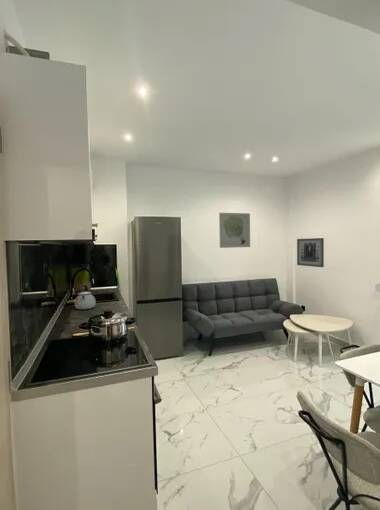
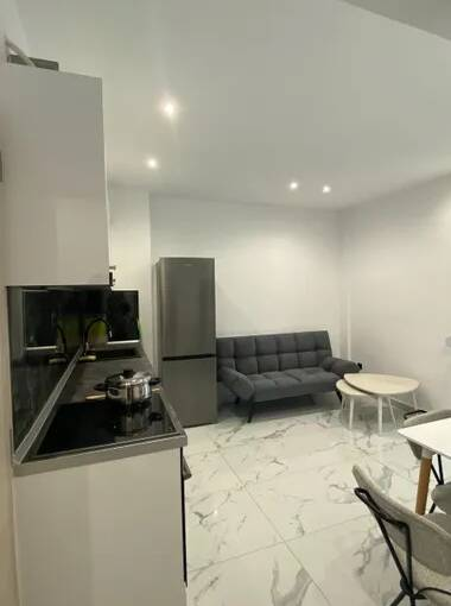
- wall art (235, 230)
- wall art (309, 252)
- kettle (85, 296)
